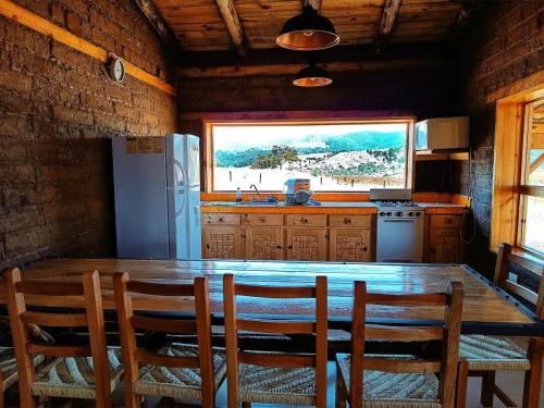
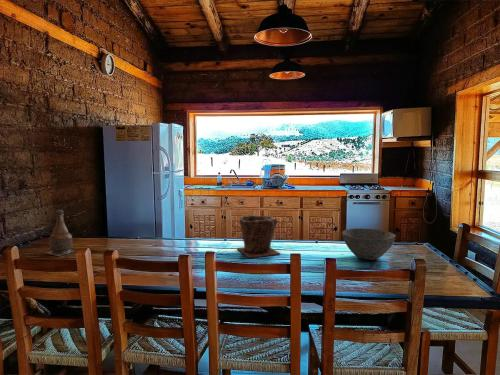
+ plant pot (258, 234)
+ bowl (367, 245)
+ bottle (60, 231)
